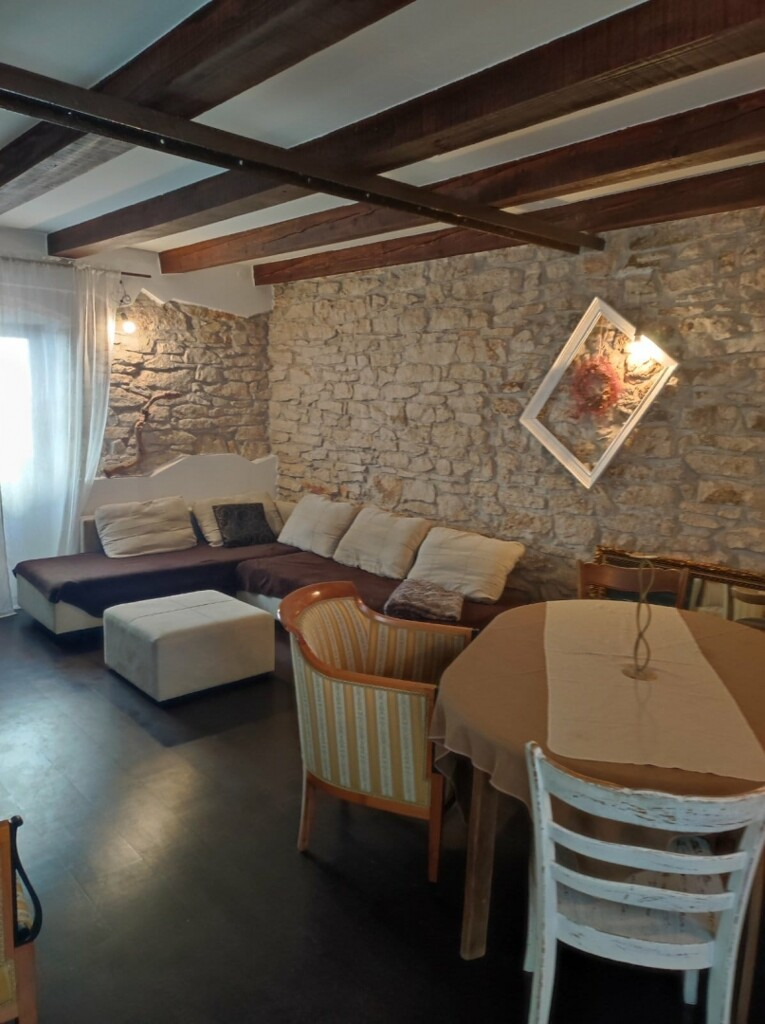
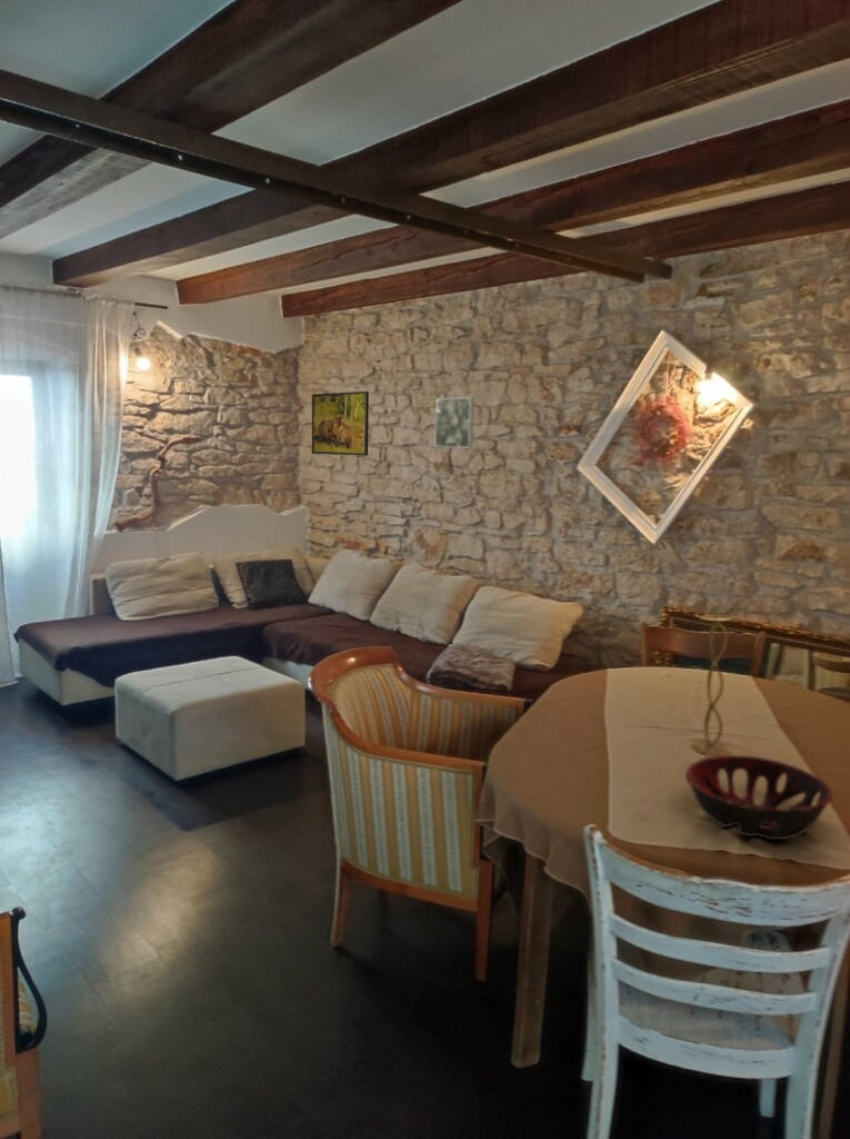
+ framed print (339, 424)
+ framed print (453, 423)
+ decorative bowl (753, 800)
